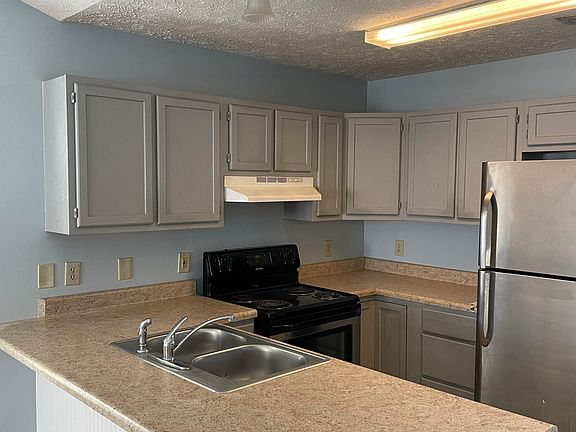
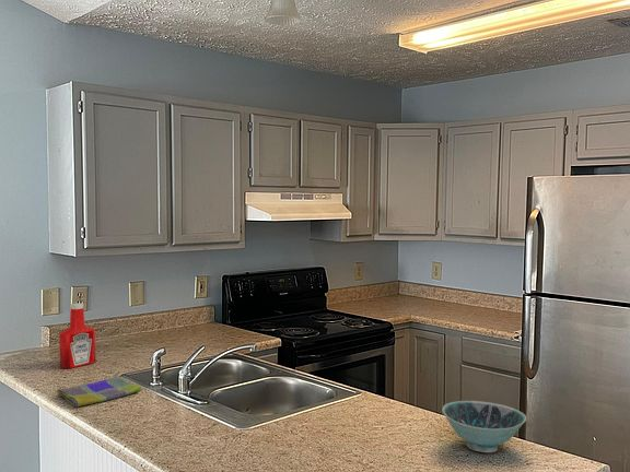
+ soap bottle (77, 334)
+ dish towel (98, 390)
+ bowl (482, 429)
